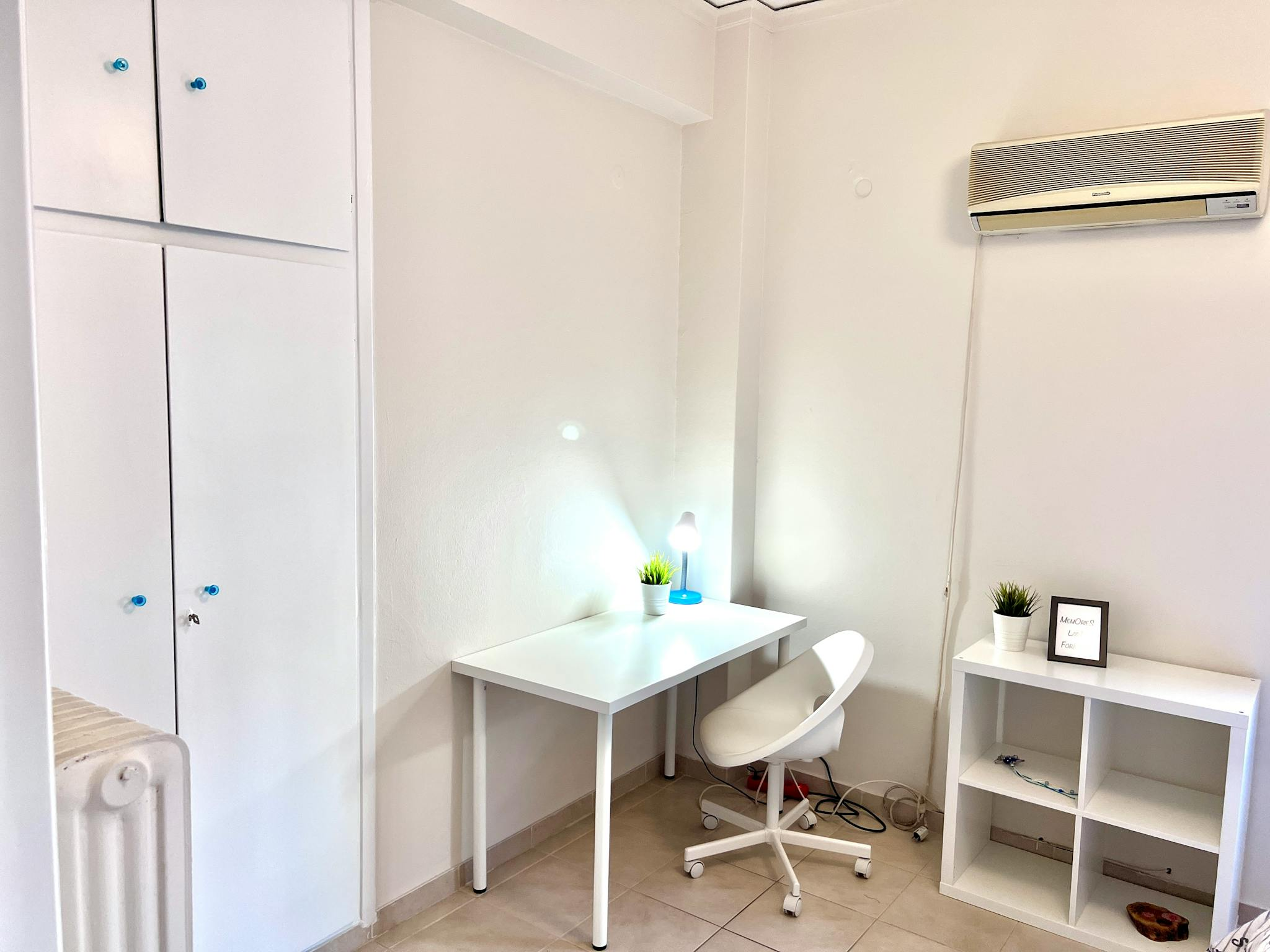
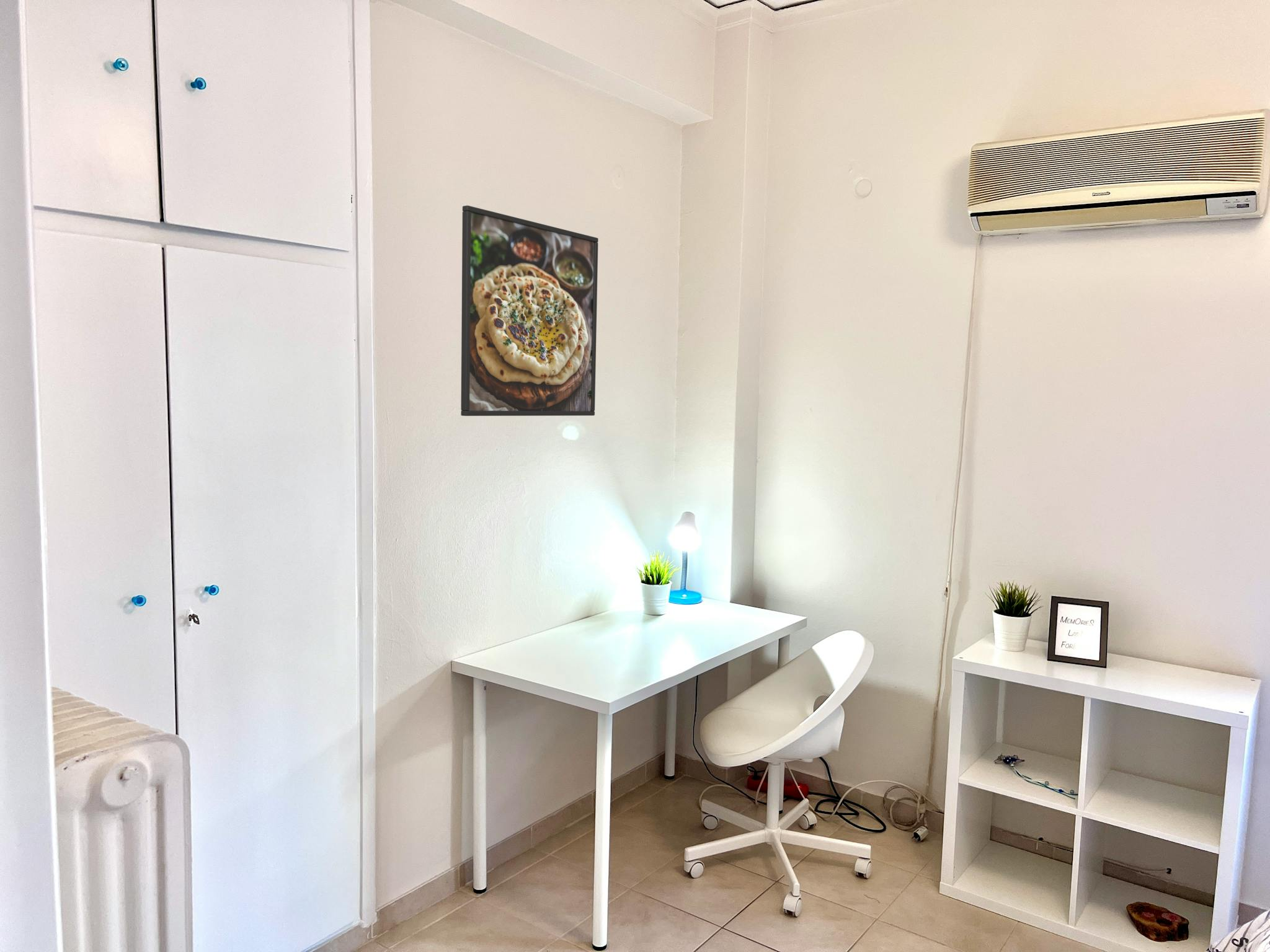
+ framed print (535, 320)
